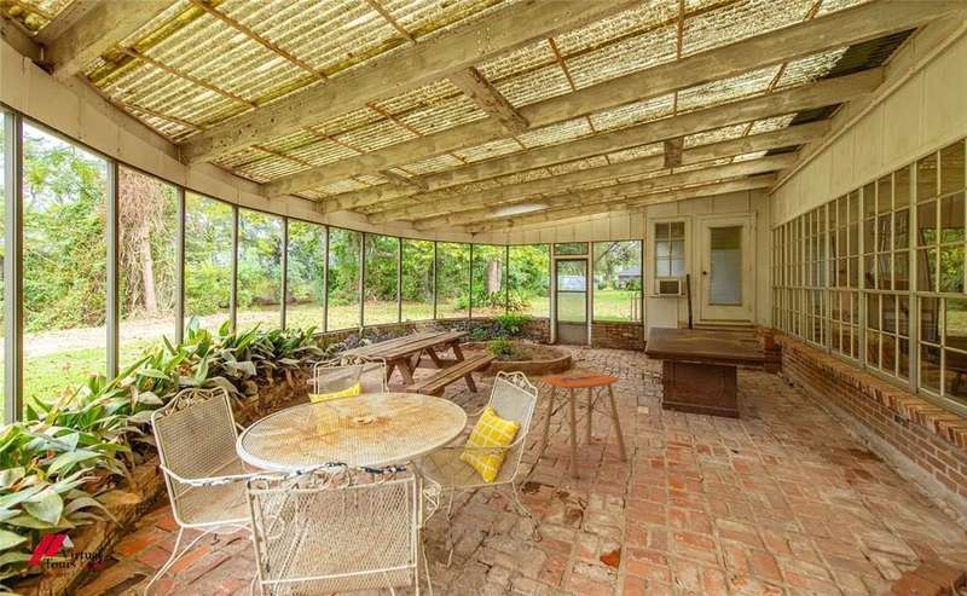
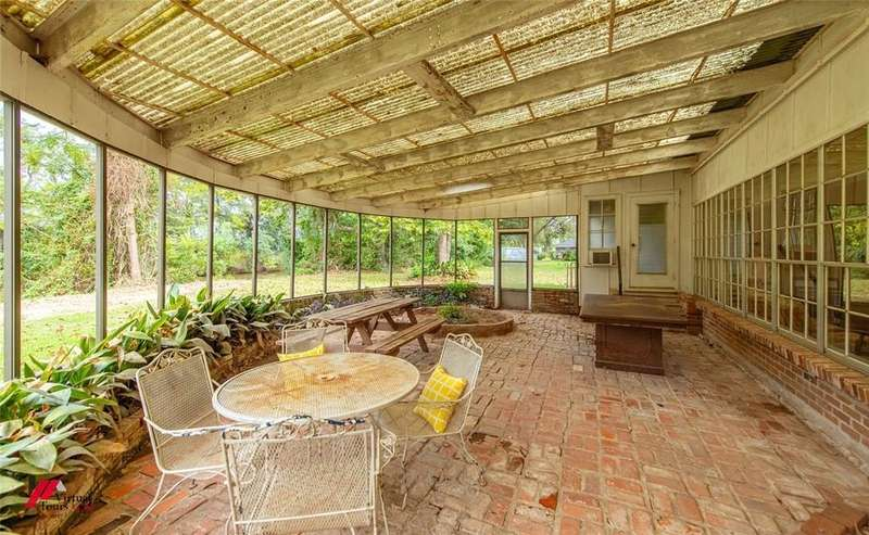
- side table (580, 418)
